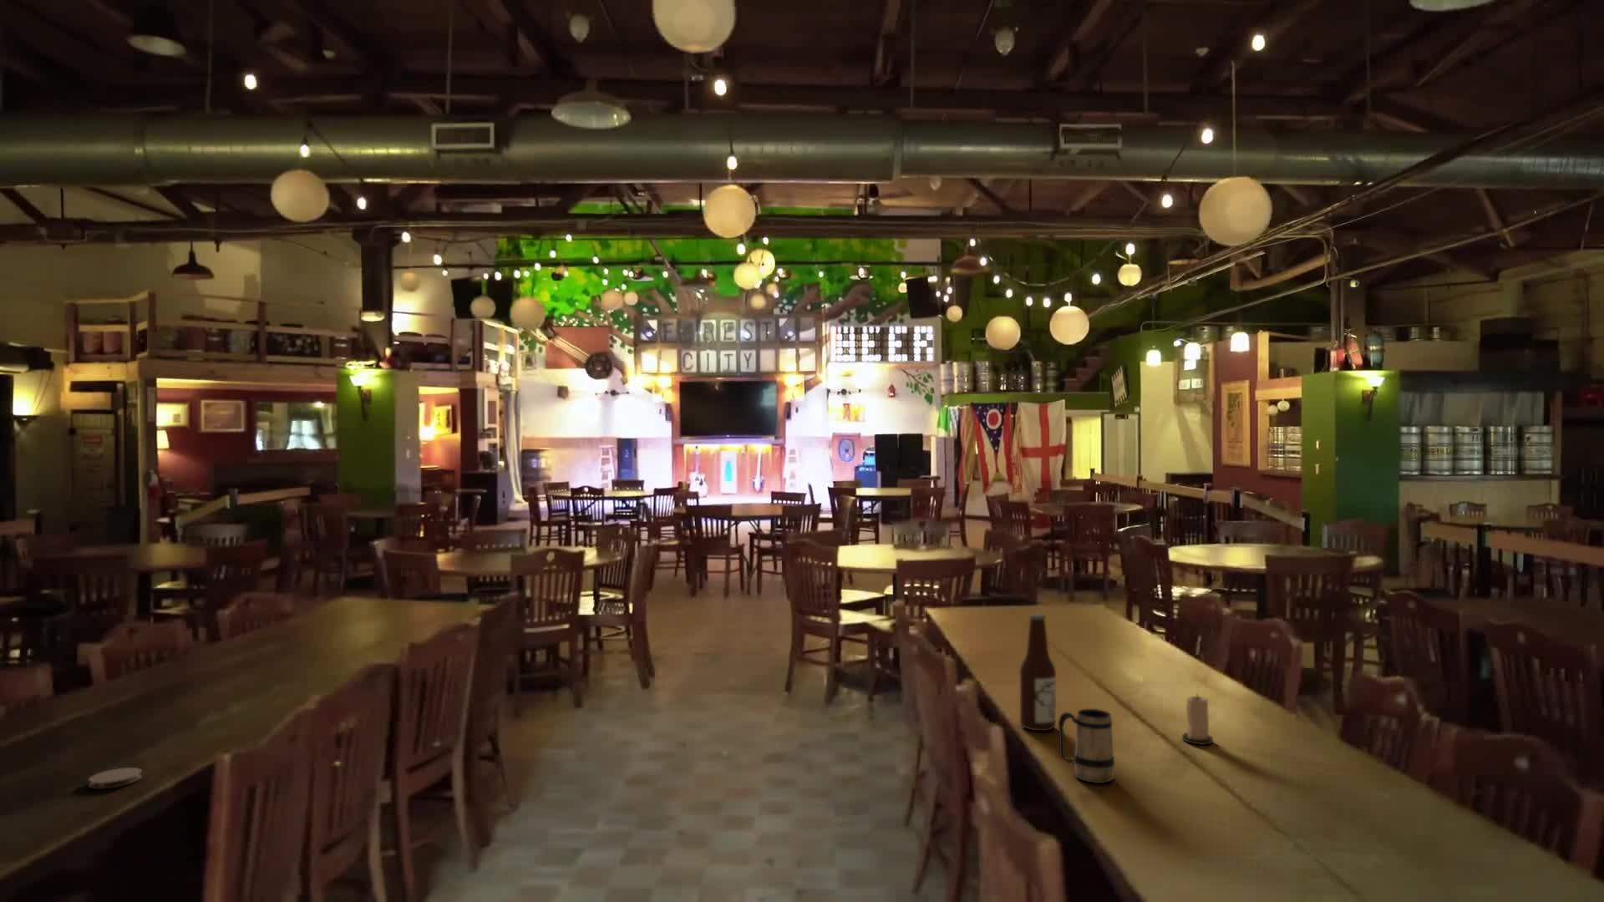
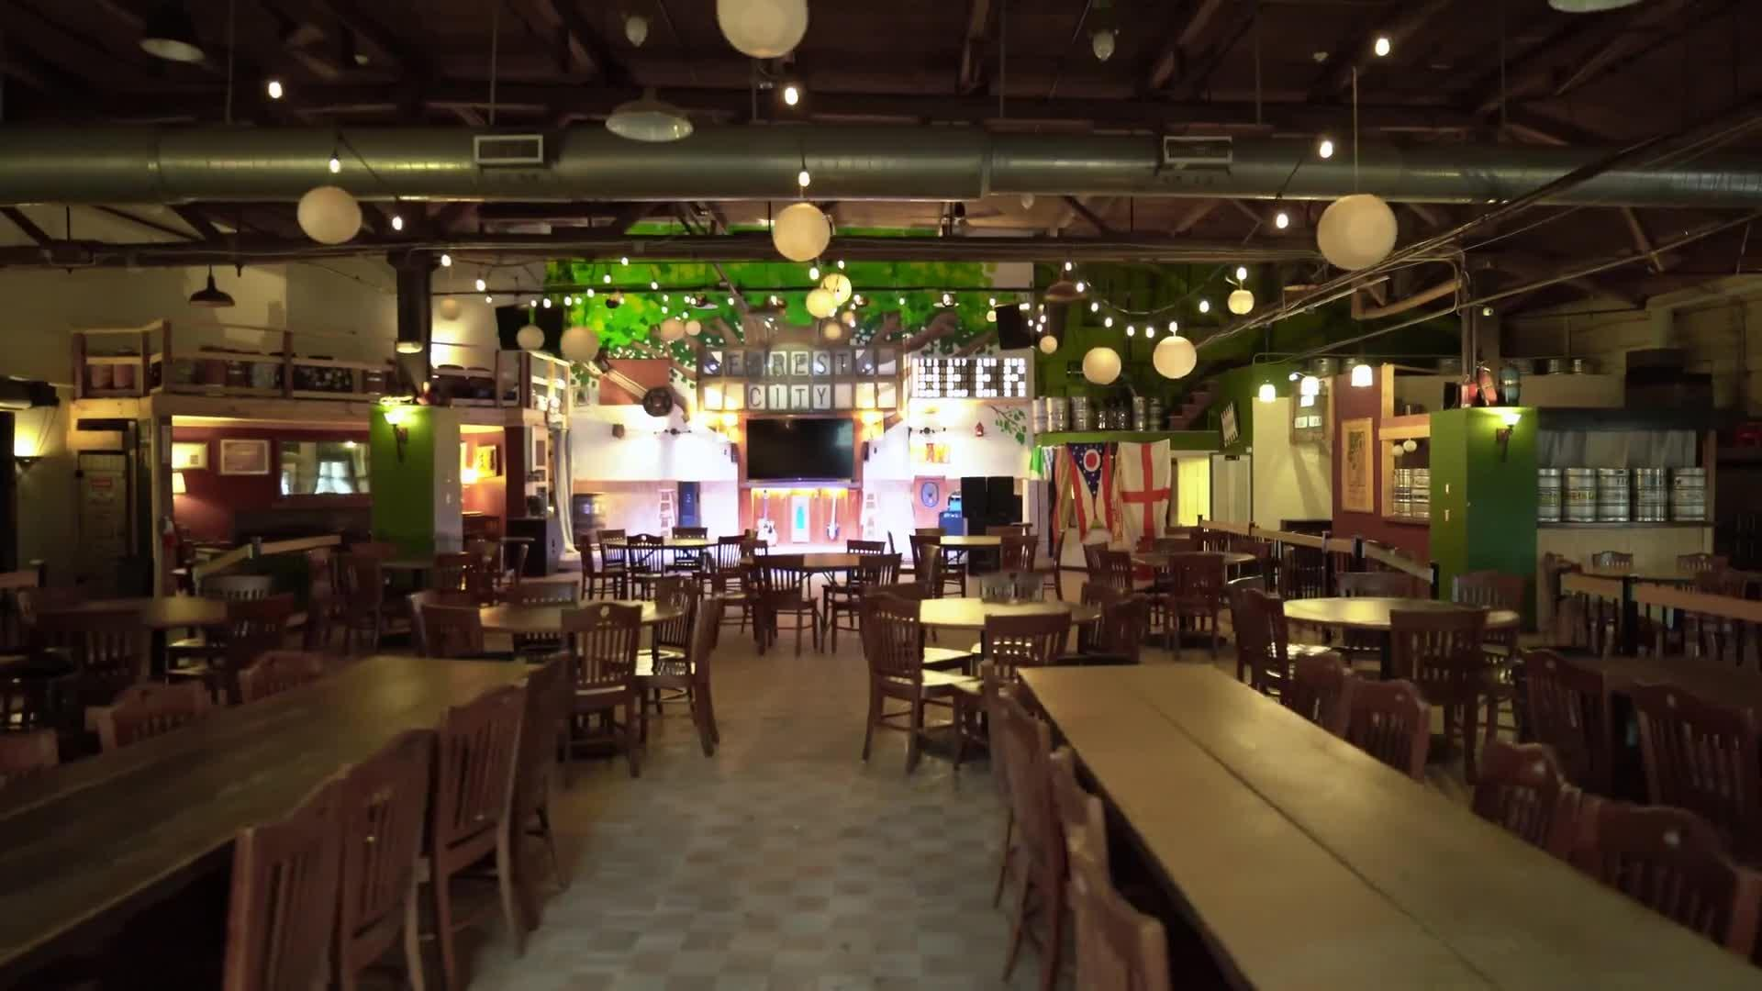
- coaster (116, 778)
- beer mug (1085, 745)
- candle (1197, 717)
- root beer bottle (1038, 670)
